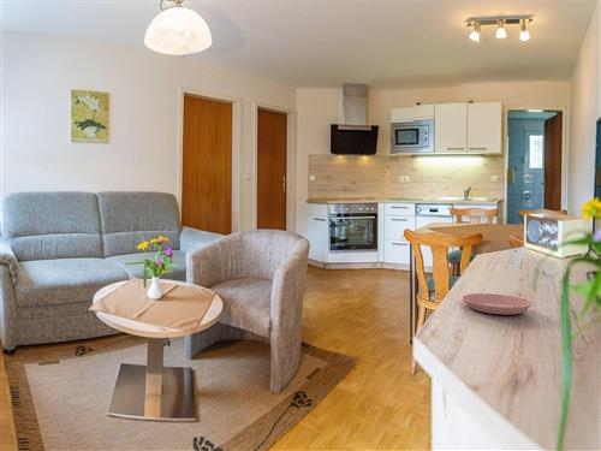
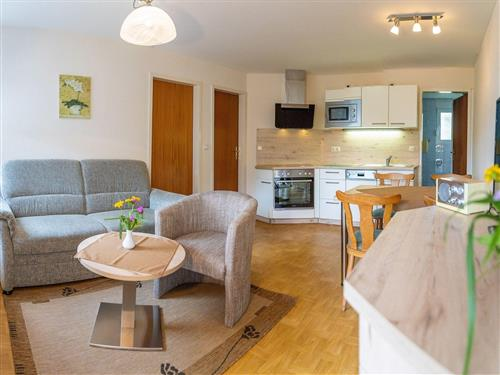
- plate (495, 304)
